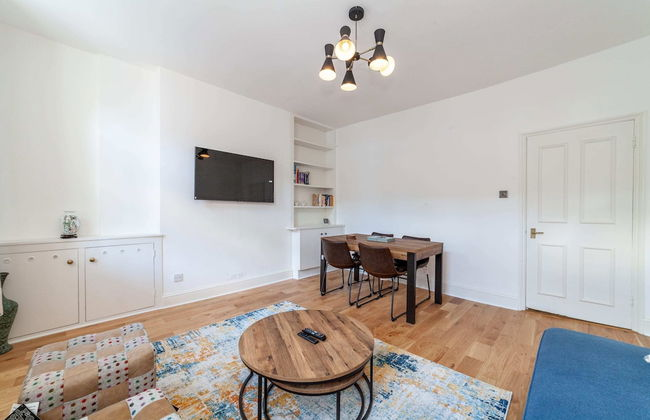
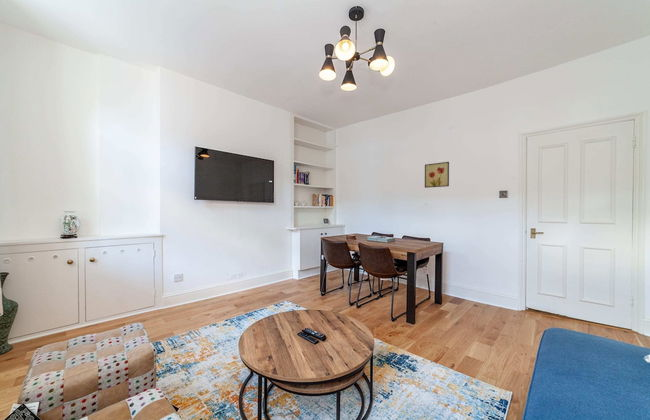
+ wall art (436, 175)
